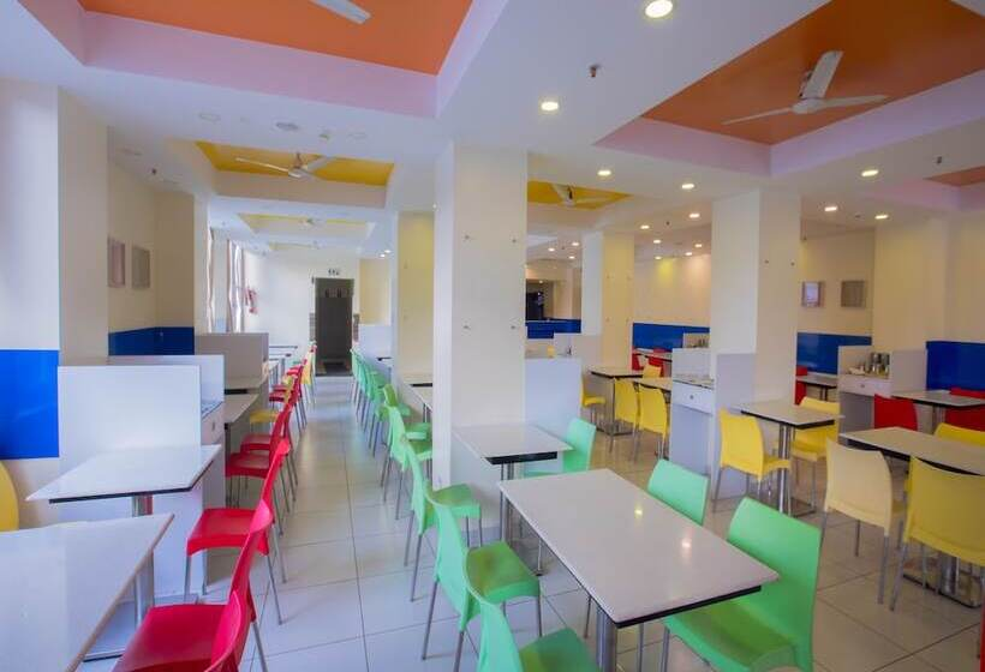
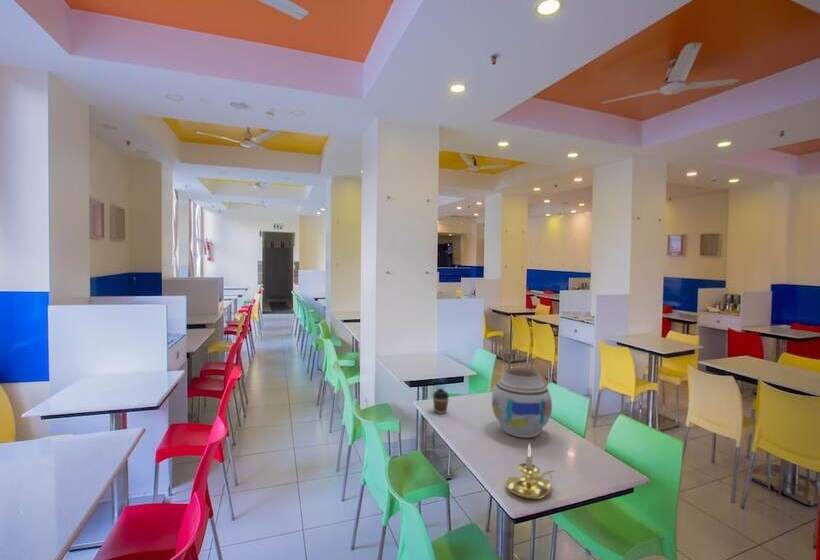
+ vase (521, 401)
+ coffee cup (440, 400)
+ candle holder (532, 466)
